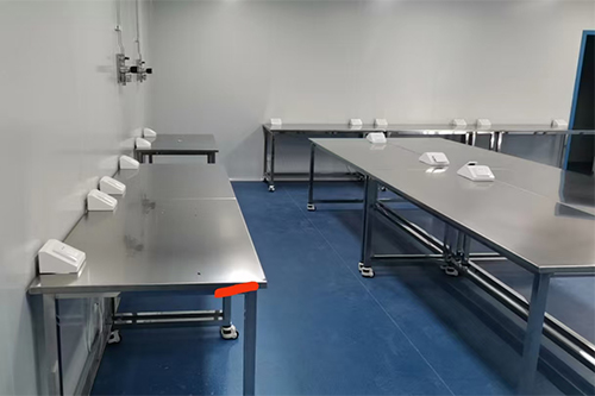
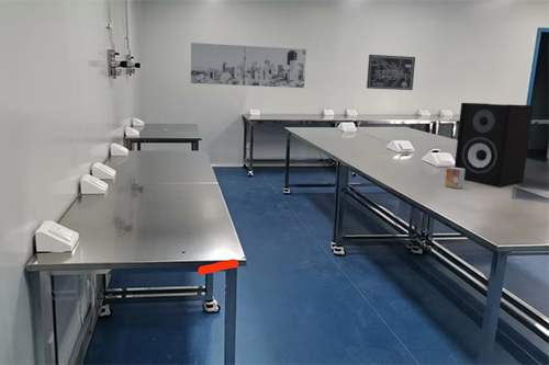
+ wall art (391, 72)
+ speaker (492, 142)
+ wall art (249, 66)
+ small box (455, 176)
